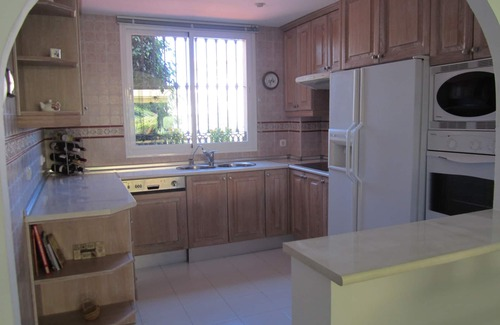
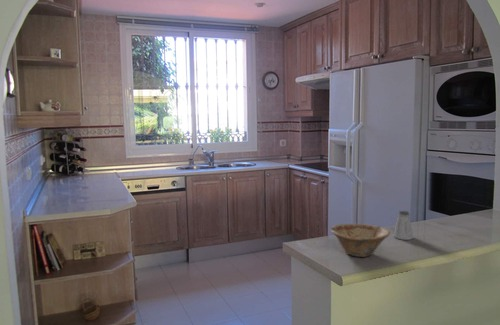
+ dish (359, 241)
+ saltshaker (403, 224)
